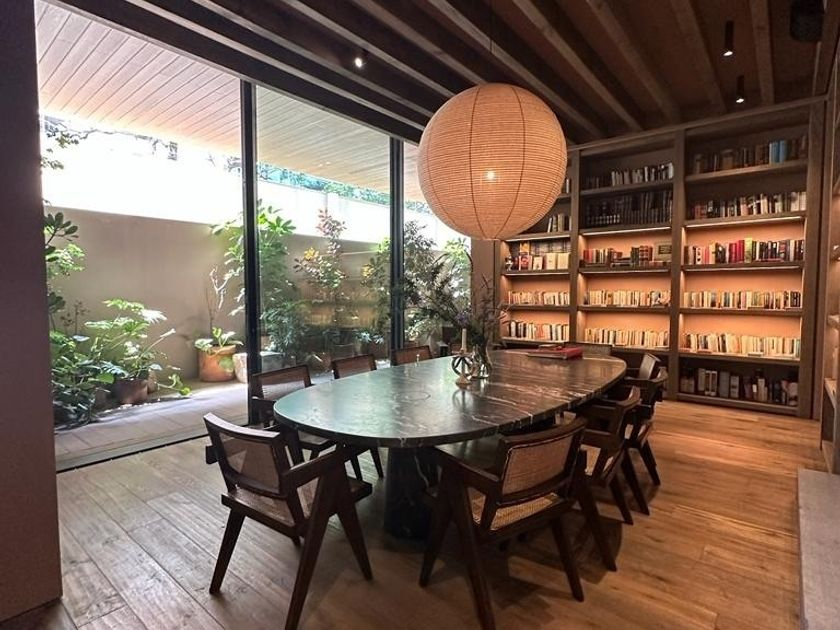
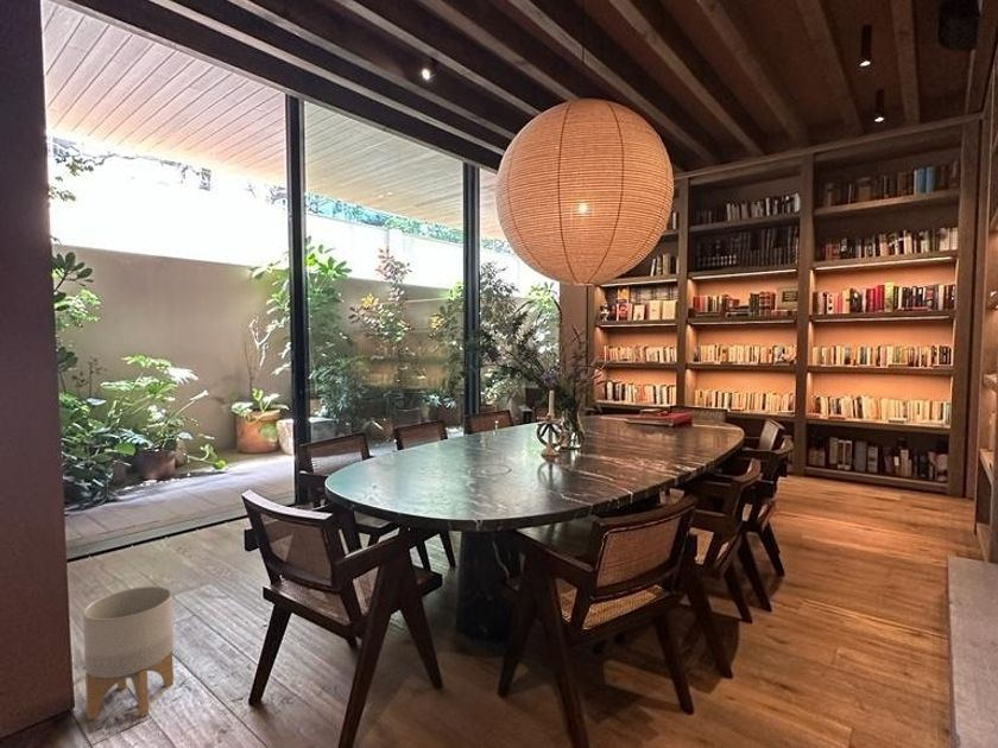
+ planter (131, 651)
